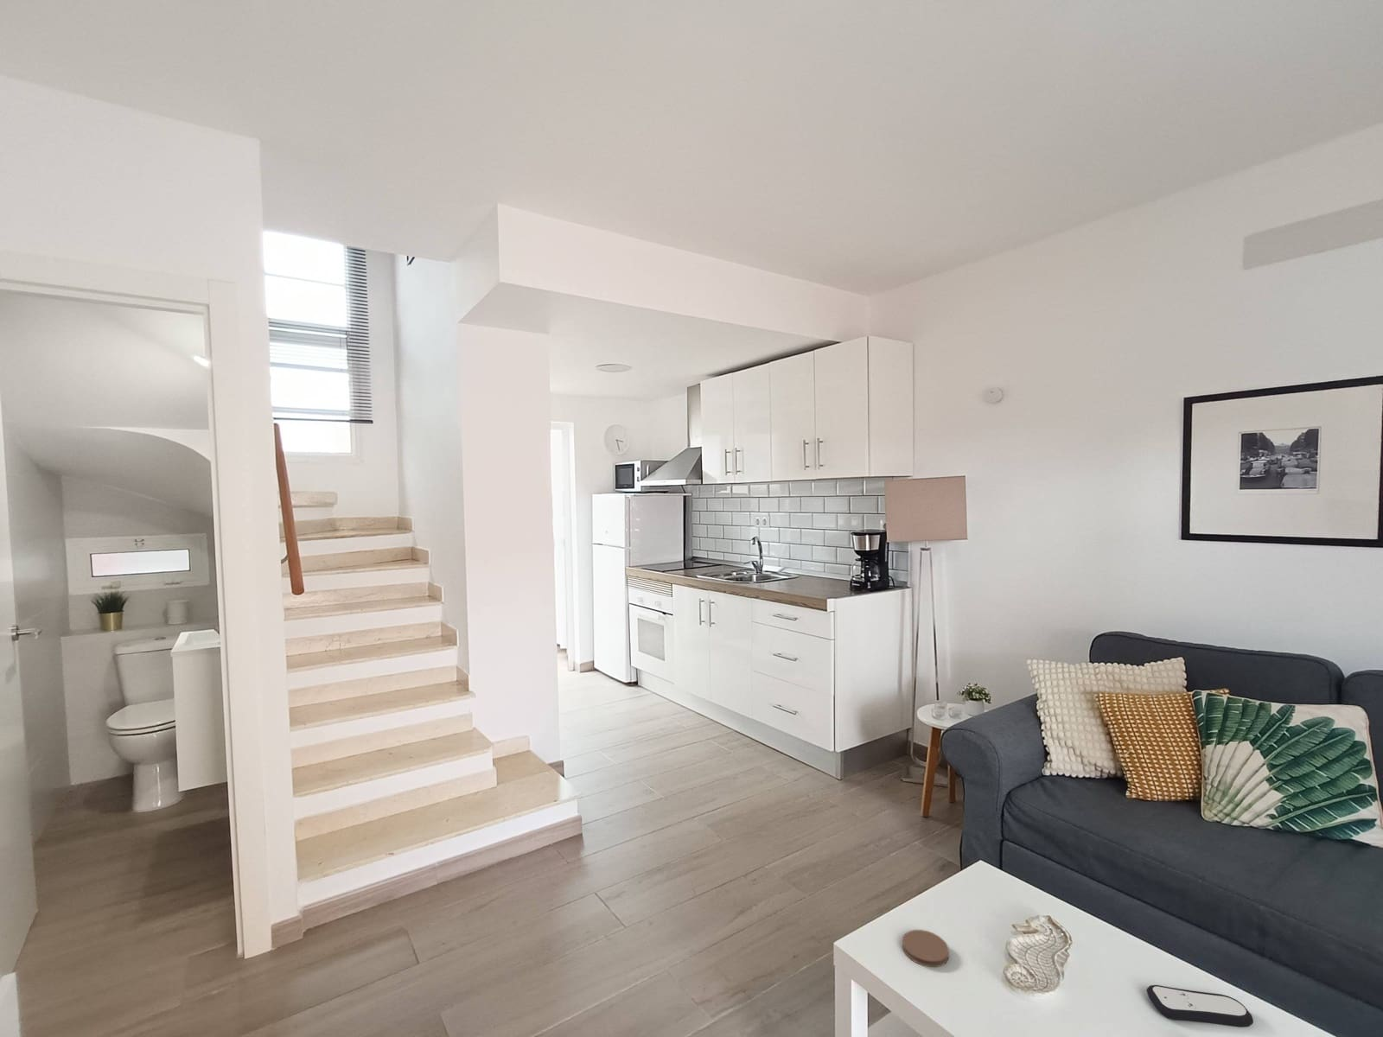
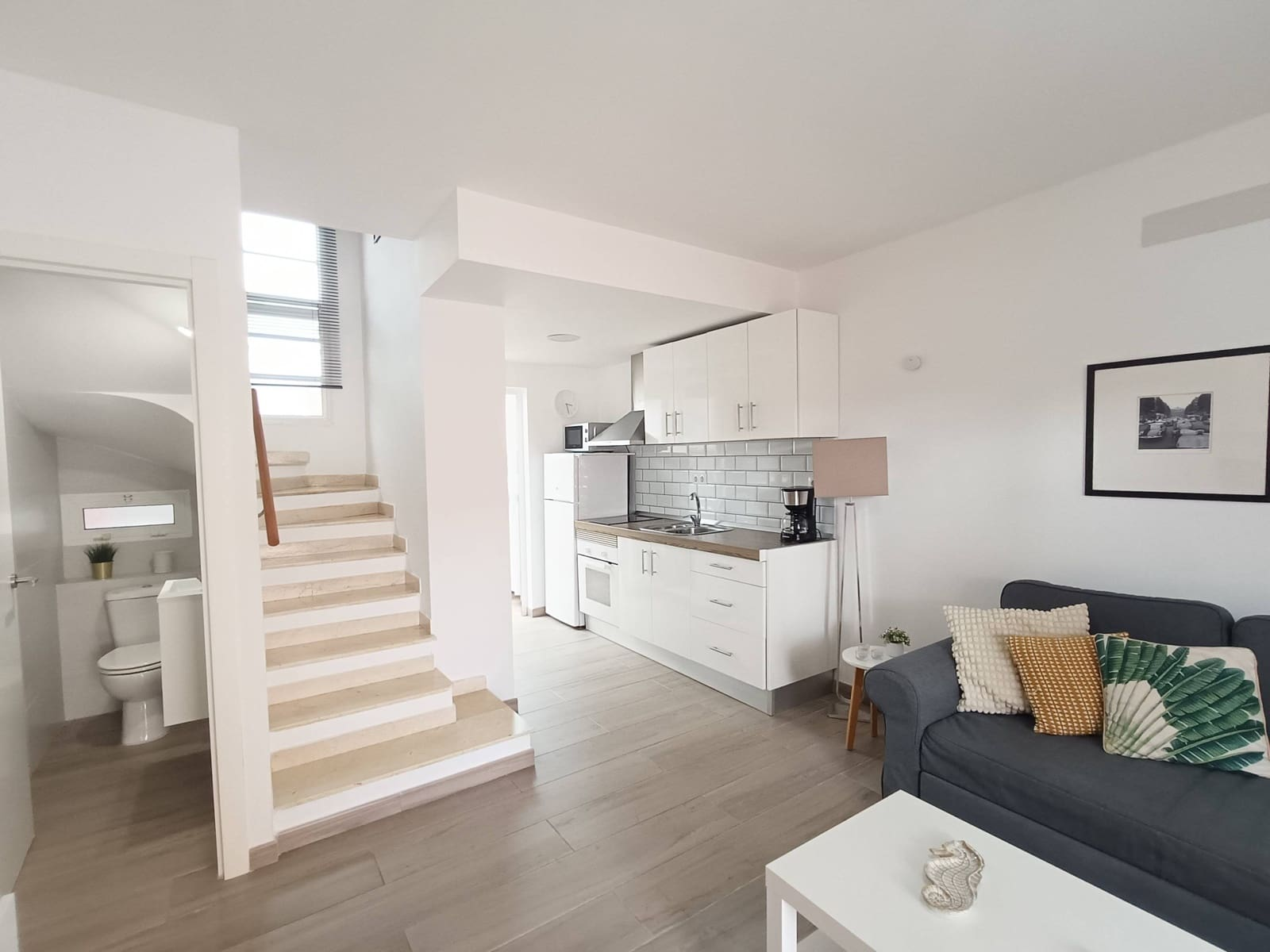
- remote control (1199, 1005)
- coaster (925, 947)
